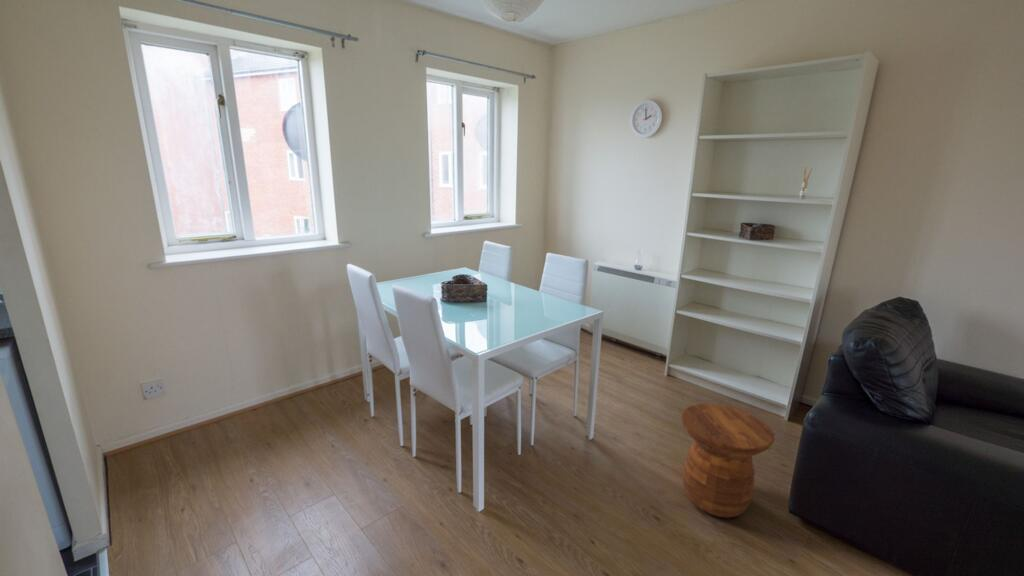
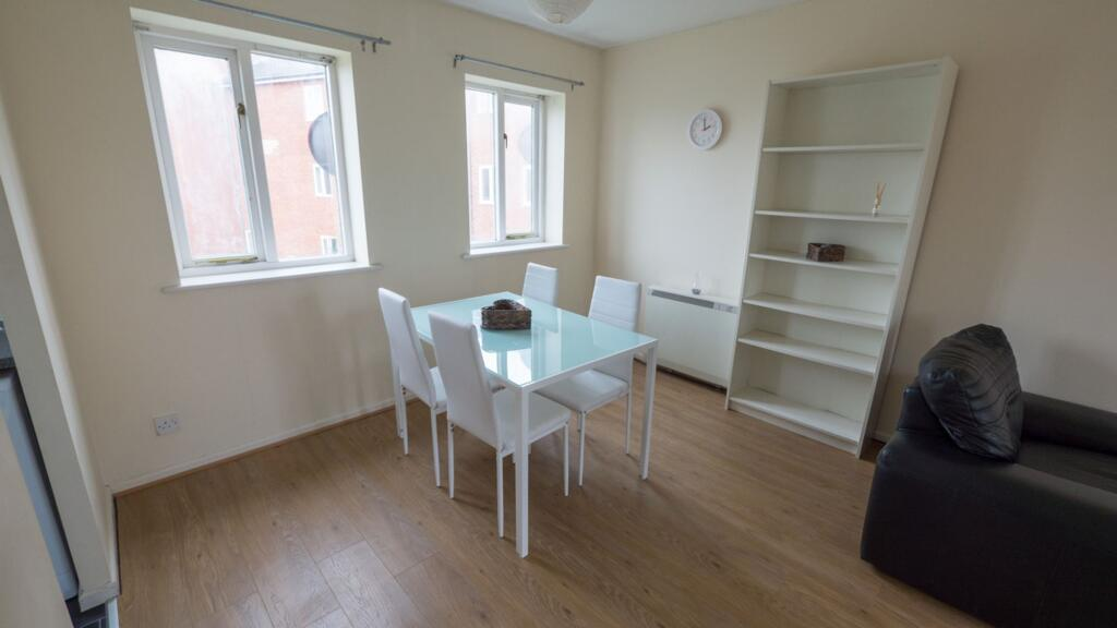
- side table (720, 462)
